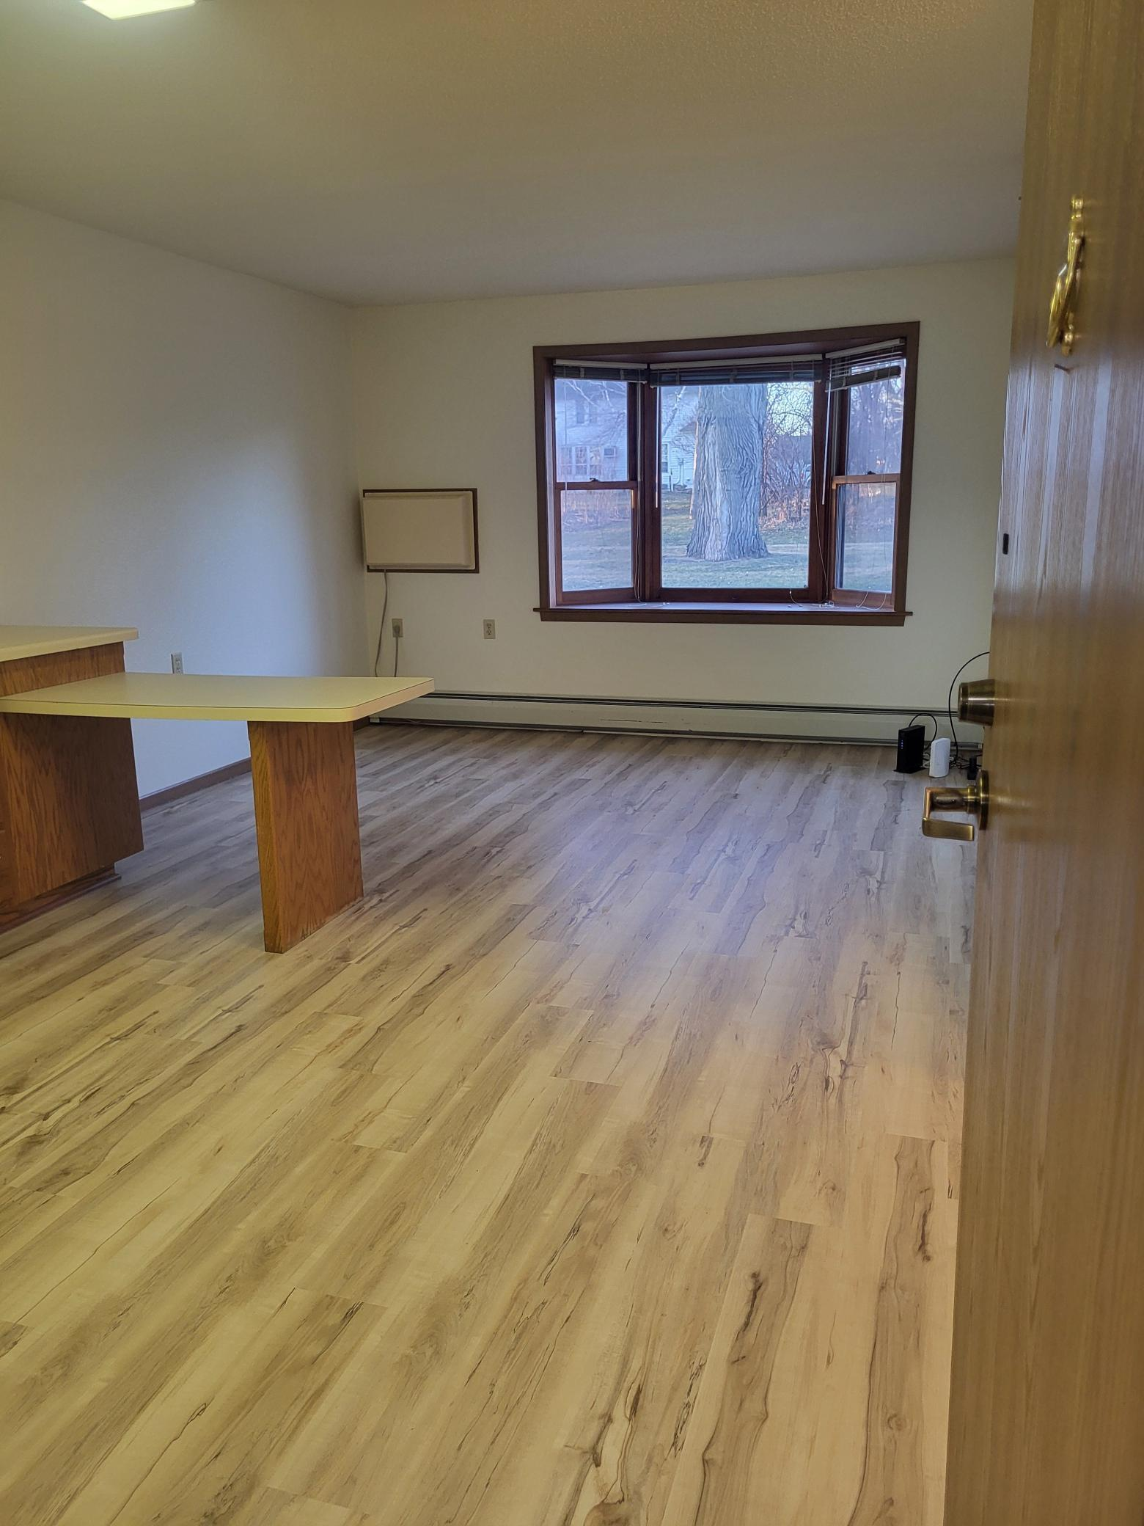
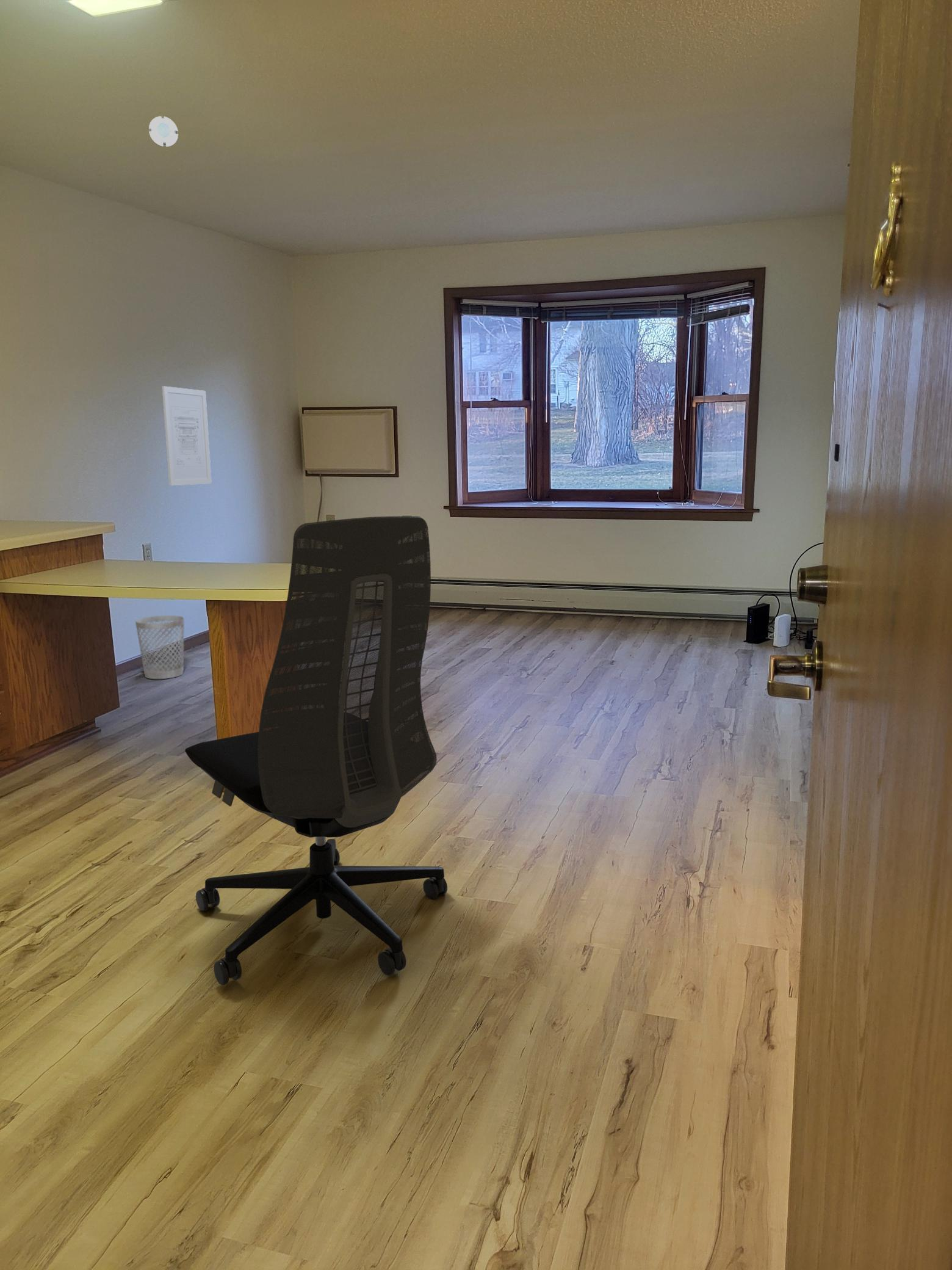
+ wall art (187, 437)
+ office chair (317, 728)
+ smoke detector (164, 131)
+ wastebasket (162, 647)
